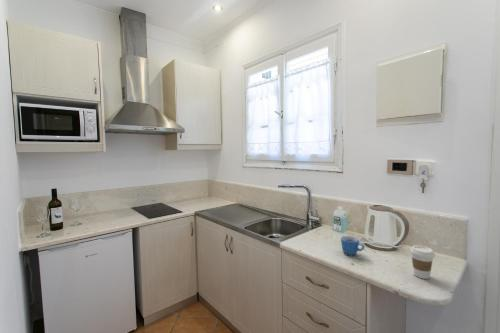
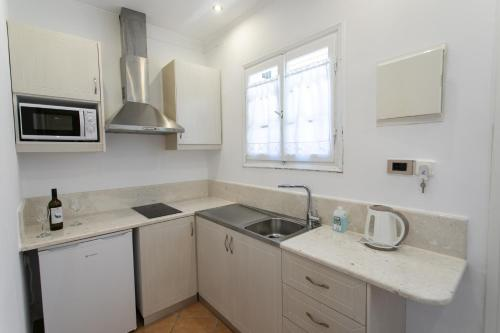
- coffee cup (421, 262)
- mug (352, 246)
